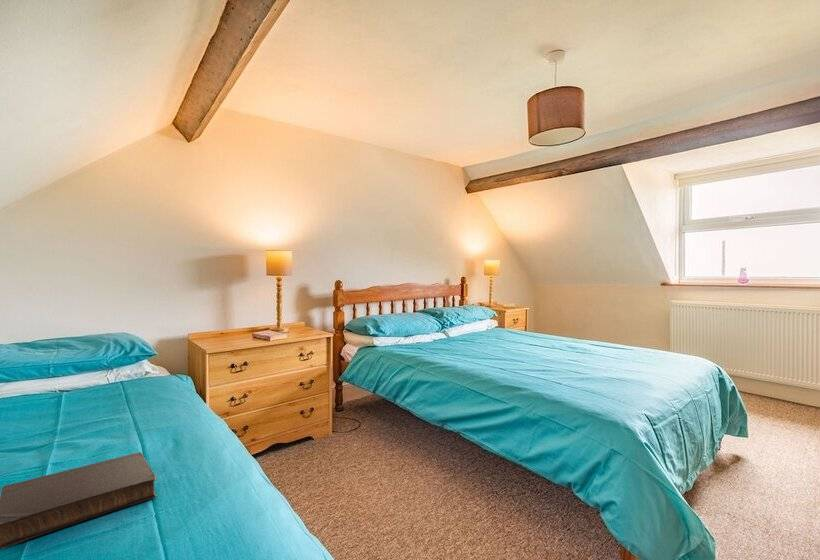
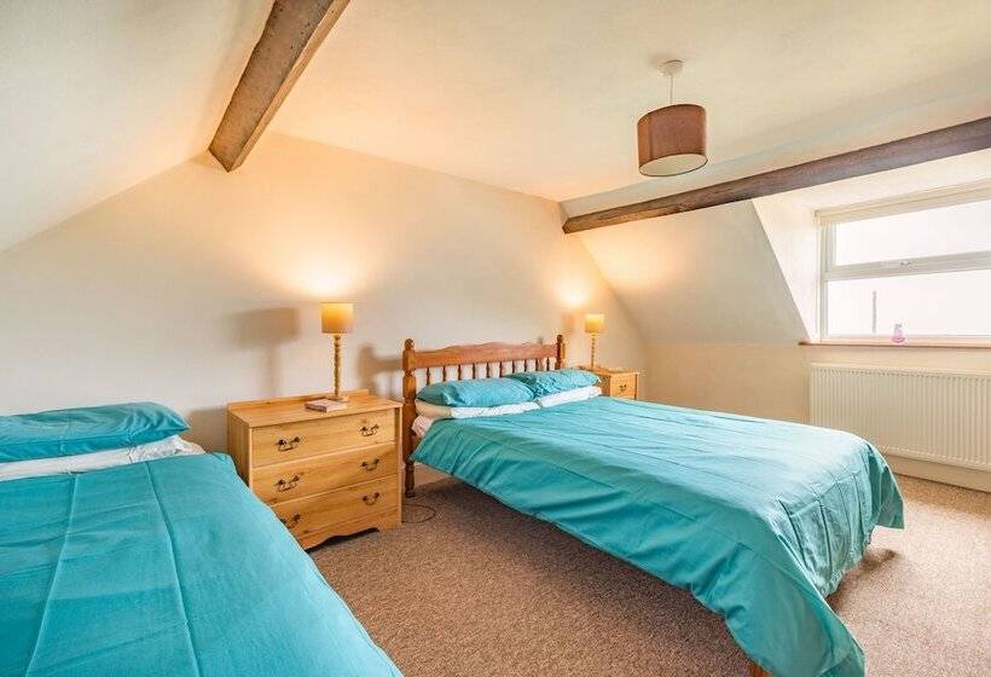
- book (80, 490)
